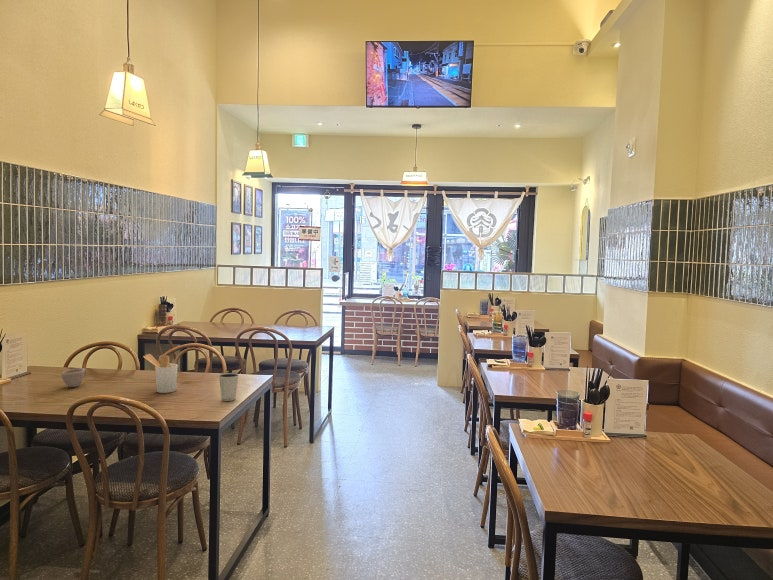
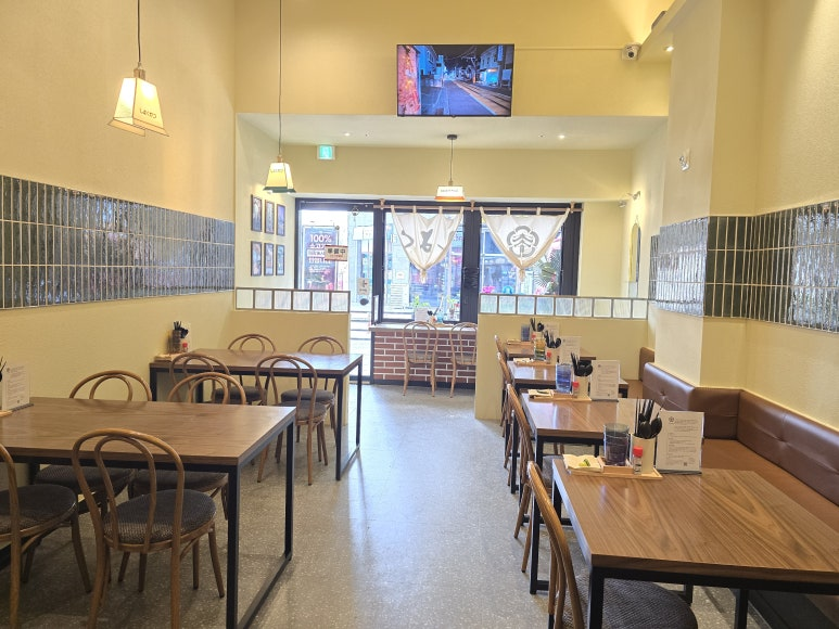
- utensil holder (160, 372)
- dixie cup (228, 387)
- cup (75, 377)
